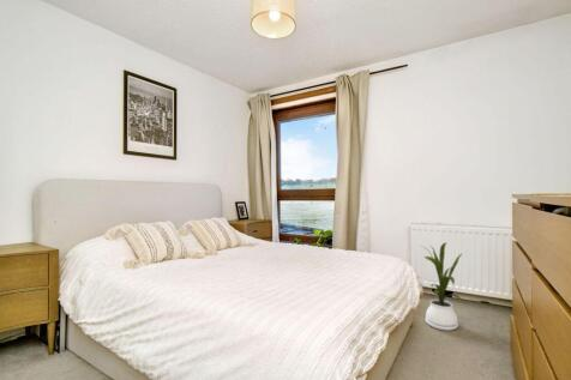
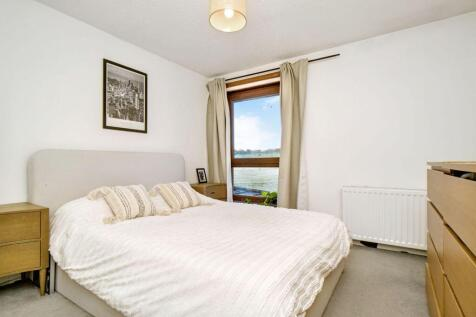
- house plant (440, 282)
